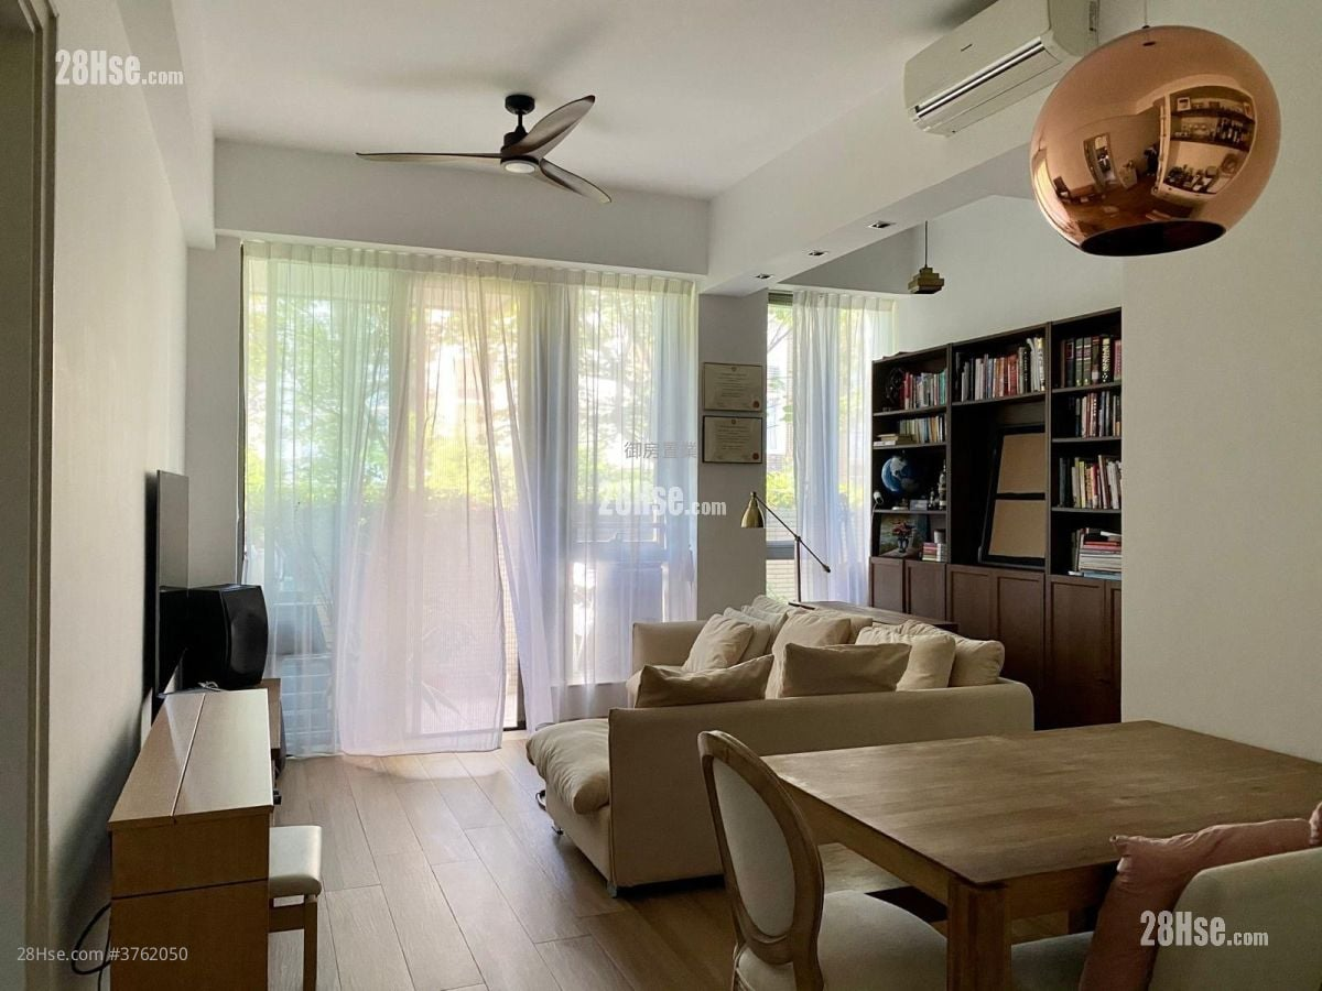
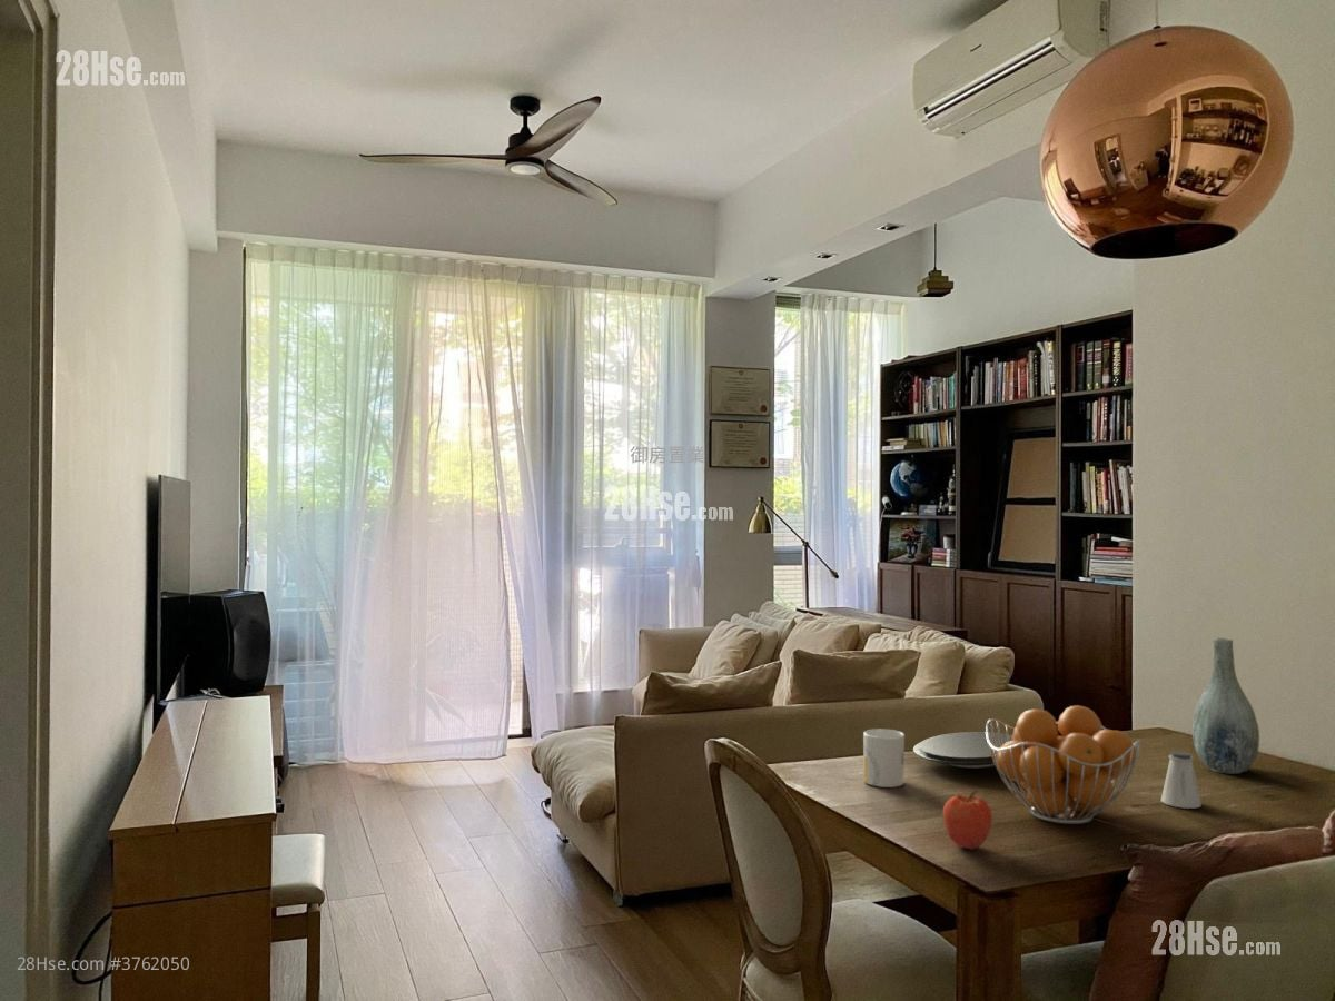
+ apple (967, 817)
+ mug (878, 755)
+ fruit basket (1060, 761)
+ saltshaker (1180, 777)
+ vase (1225, 704)
+ plate (972, 752)
